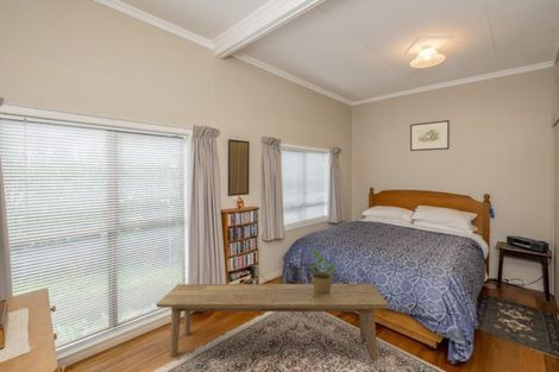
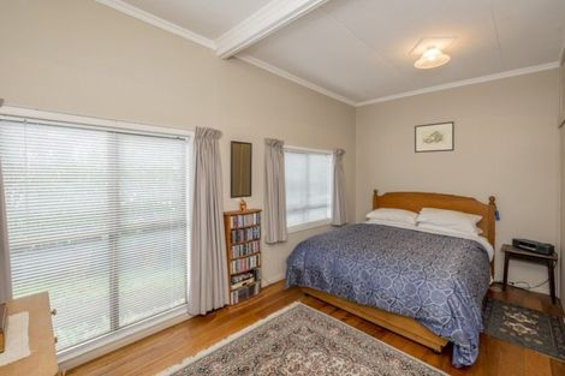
- bench (271, 310)
- potted plant (322, 272)
